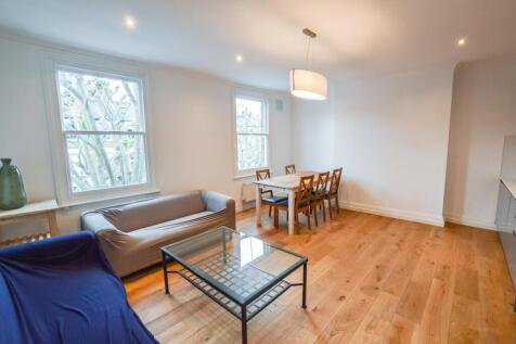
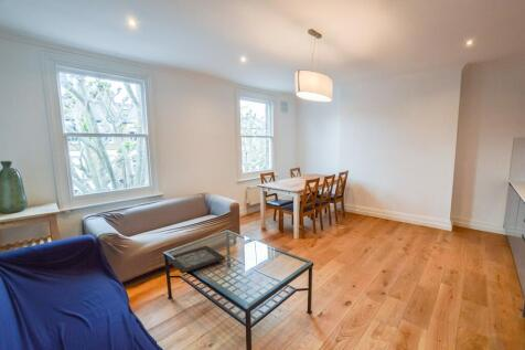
+ decorative tray (195, 258)
